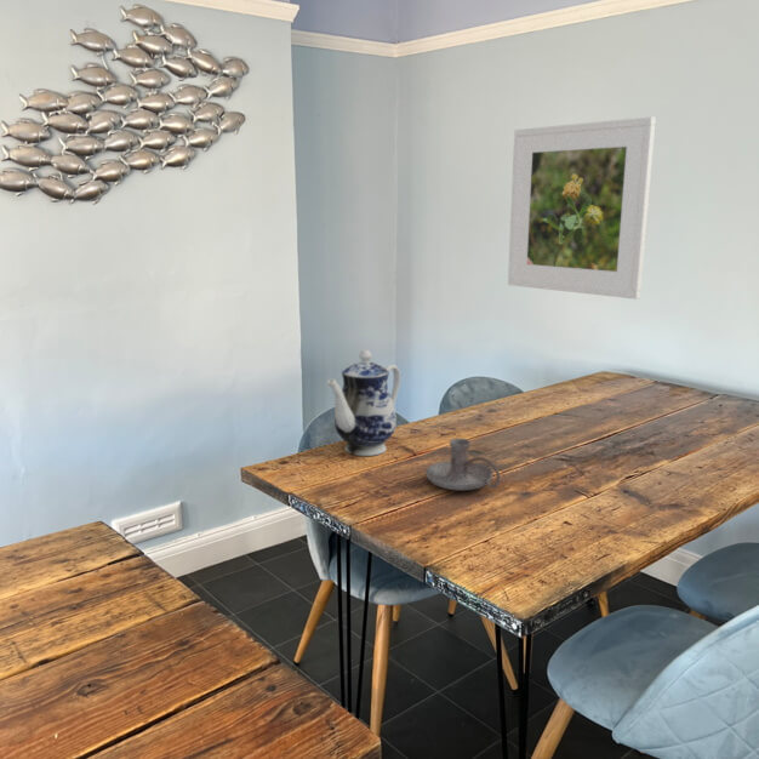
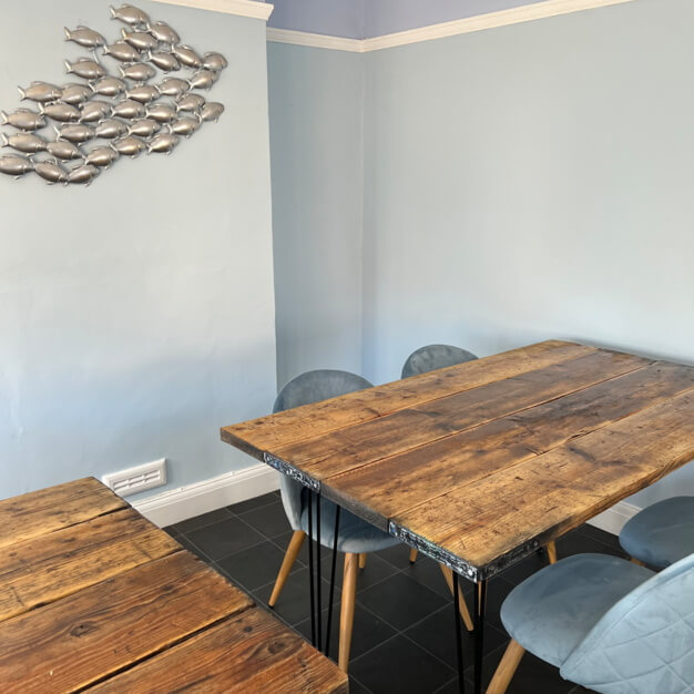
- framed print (573, 210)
- candle holder (466, 464)
- teapot (365, 400)
